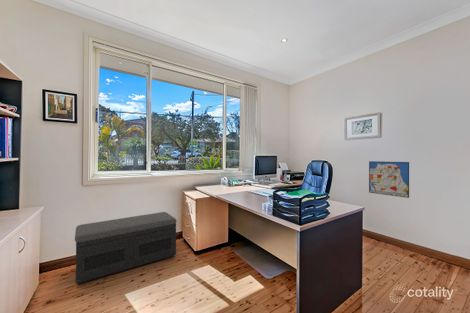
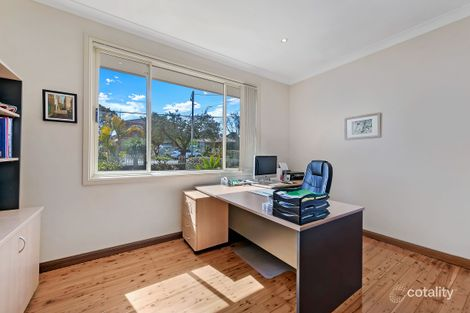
- wall art (387, 178)
- storage bench (129, 241)
